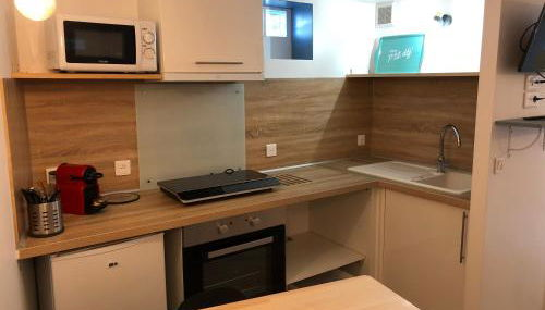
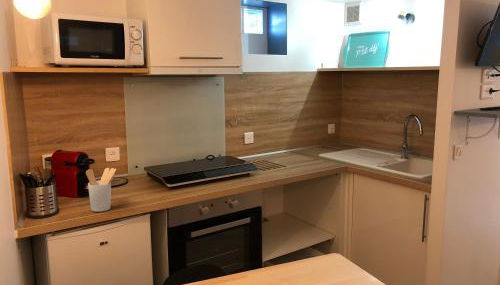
+ utensil holder (103, 188)
